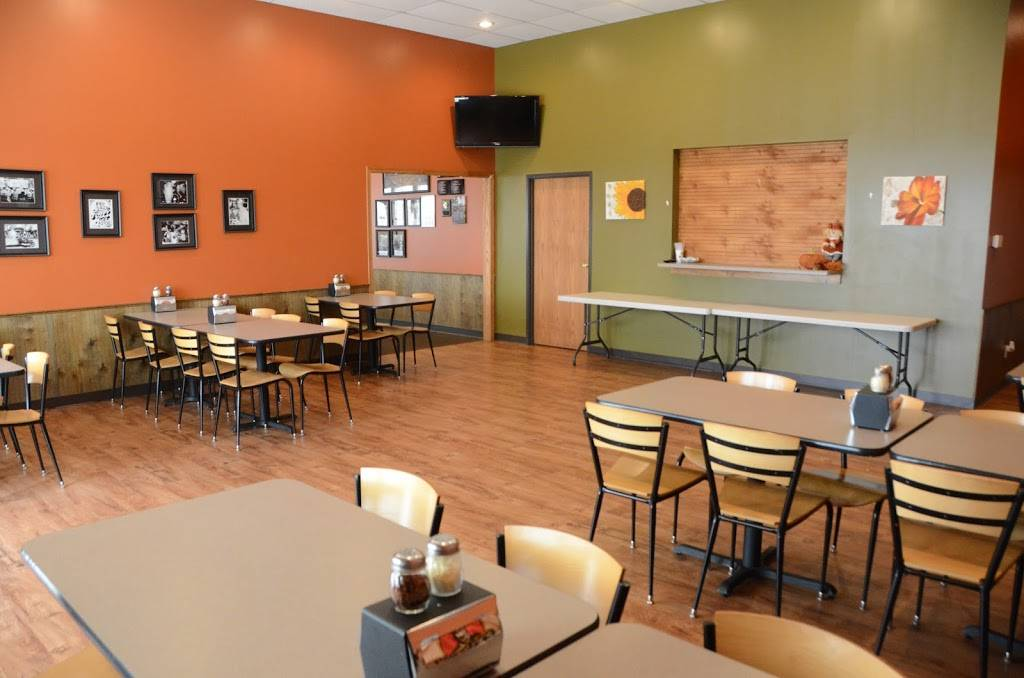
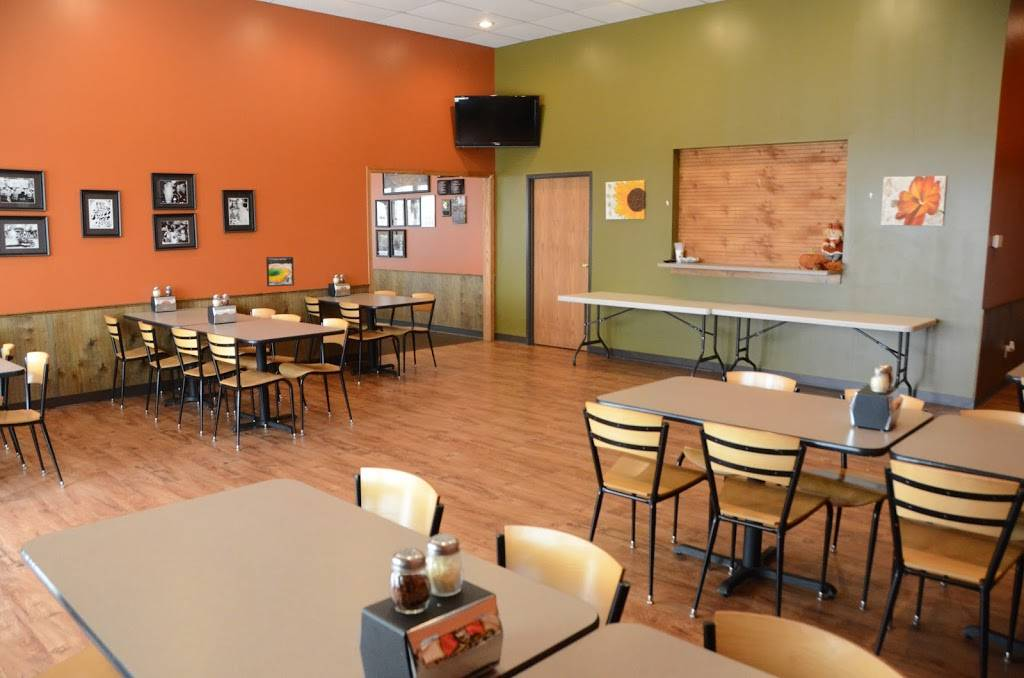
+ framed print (280, 271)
